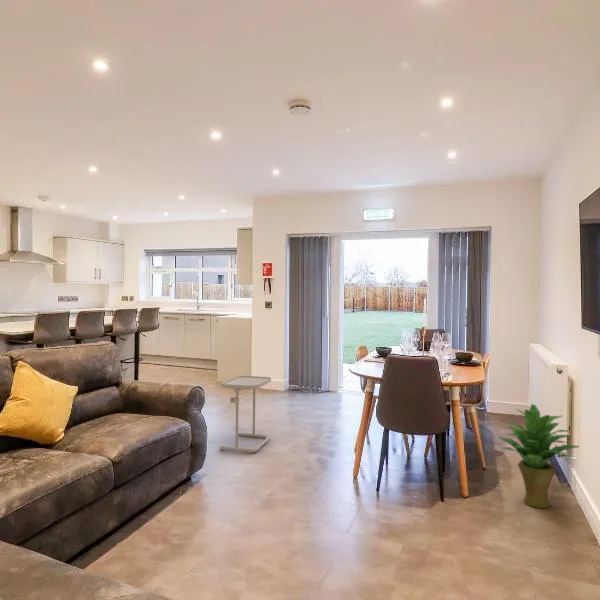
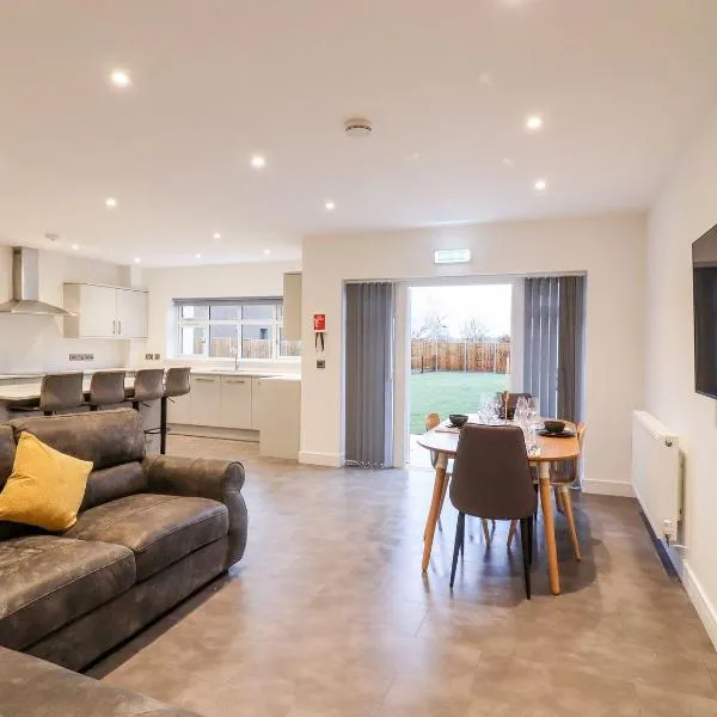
- side table (253, 413)
- potted plant (537, 455)
